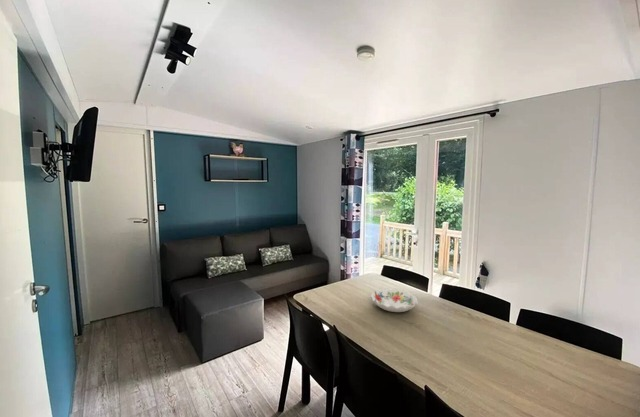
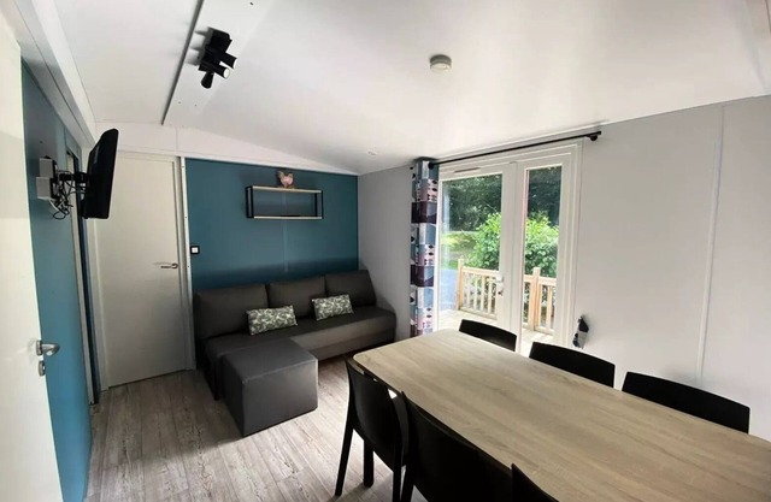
- decorative bowl (393, 301)
